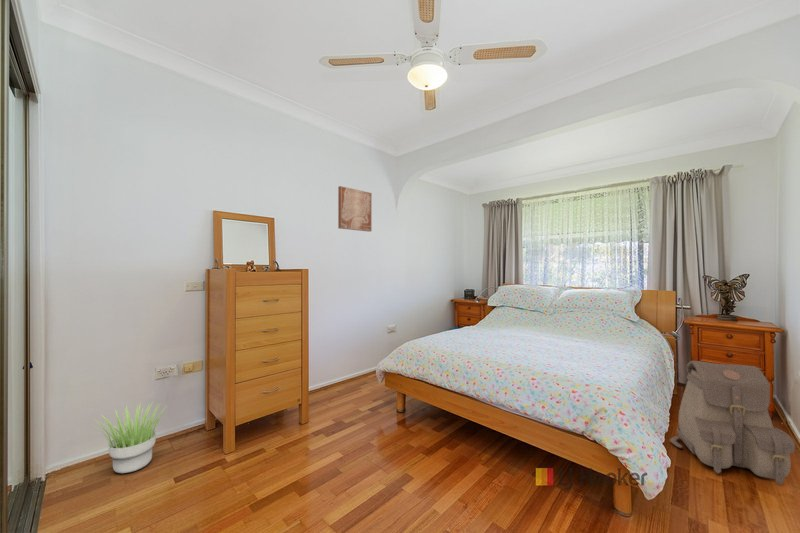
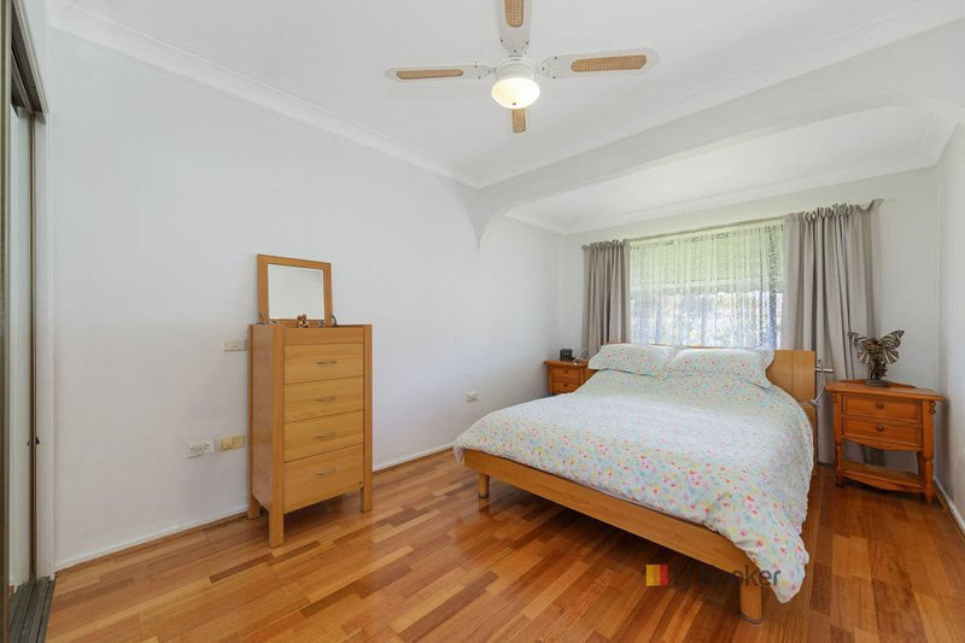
- potted plant (132, 439)
- backpack (724, 412)
- wall art (355, 209)
